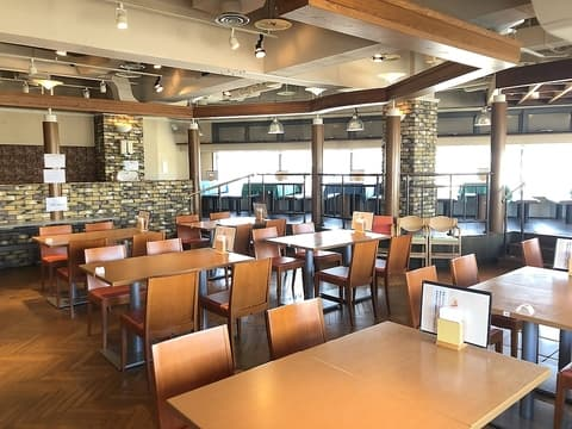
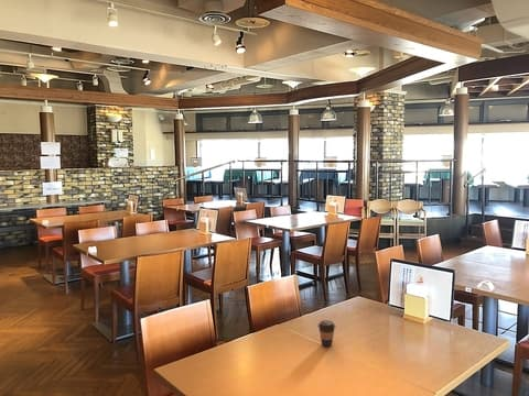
+ coffee cup (326, 333)
